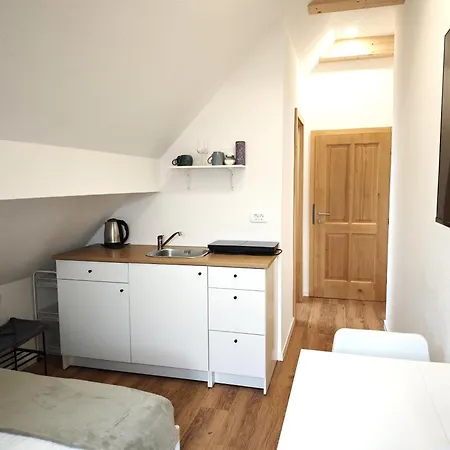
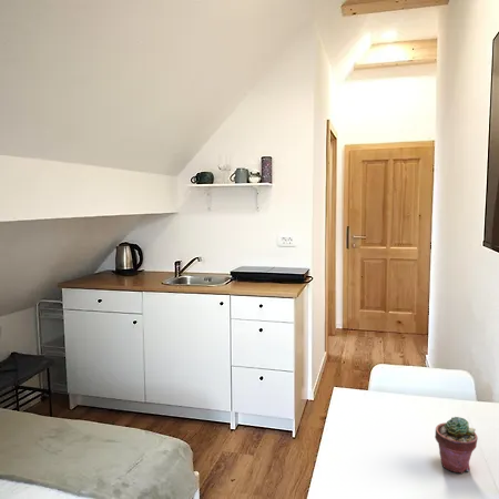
+ potted succulent (456, 441)
